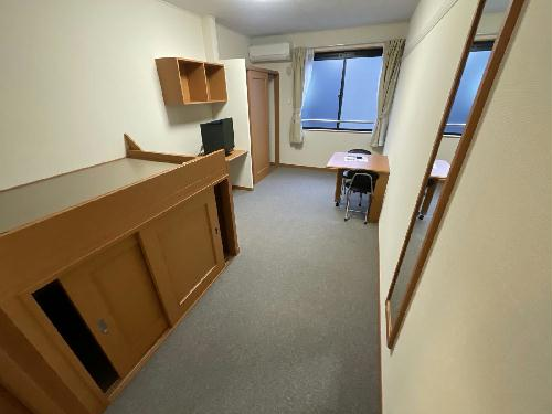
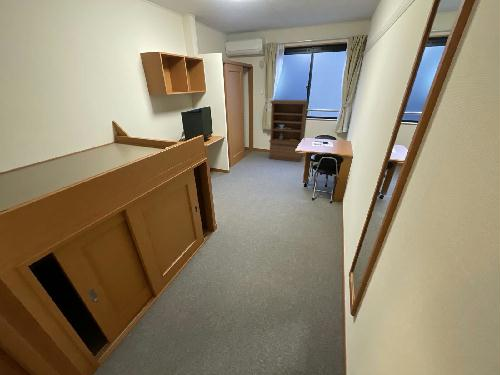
+ bookshelf (287, 130)
